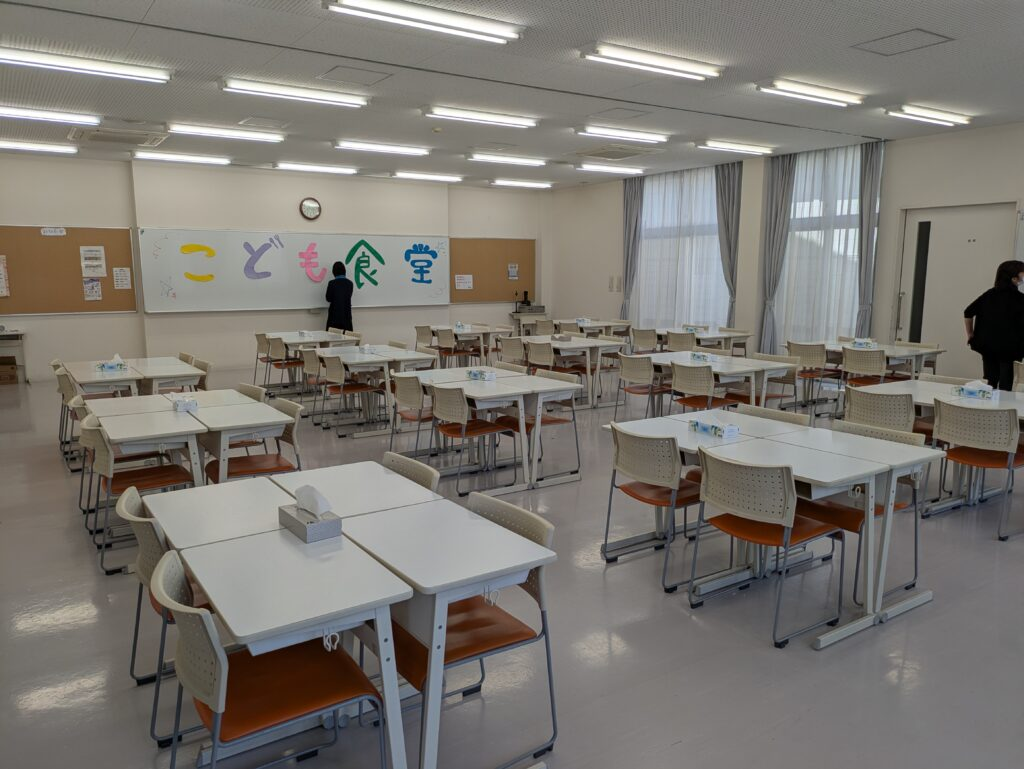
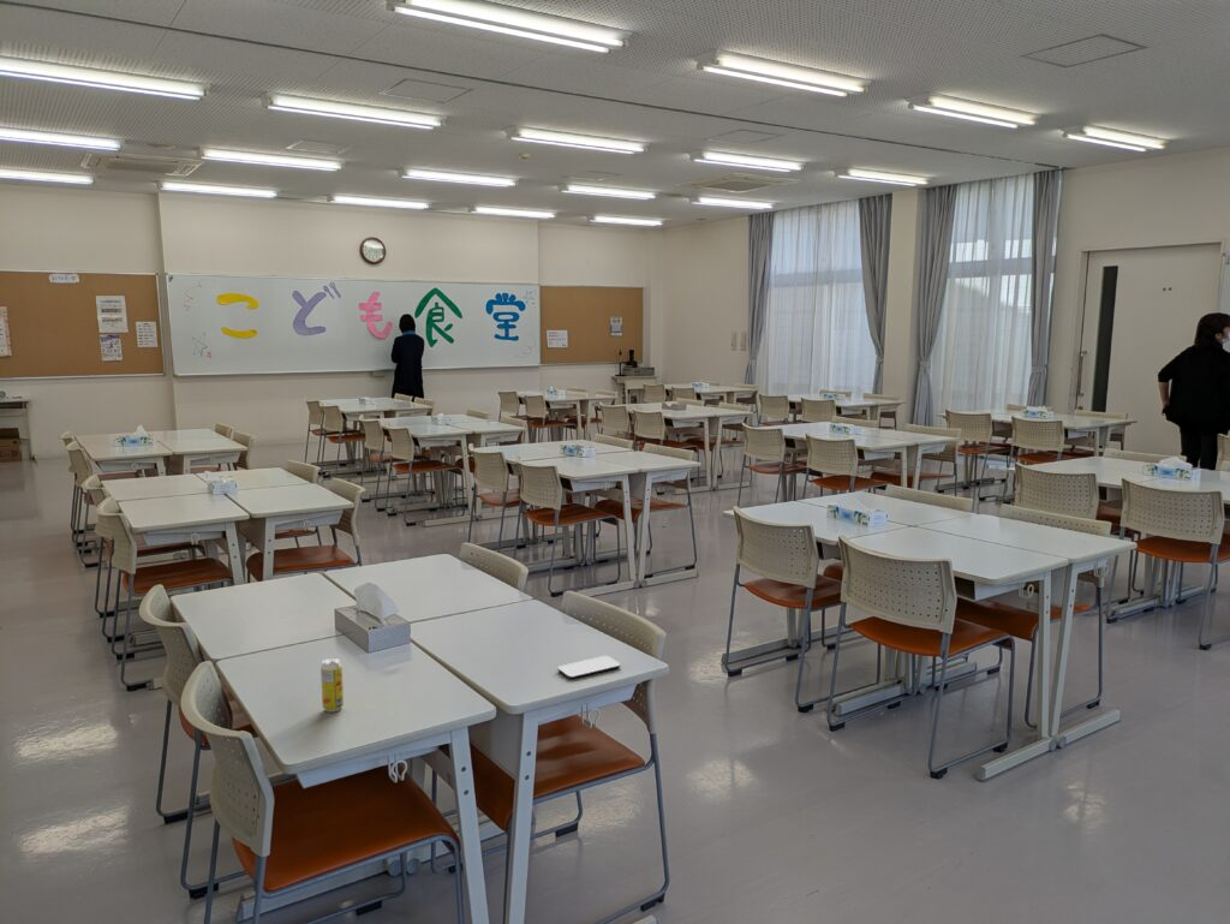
+ smartphone (589, 666)
+ beverage can (332, 684)
